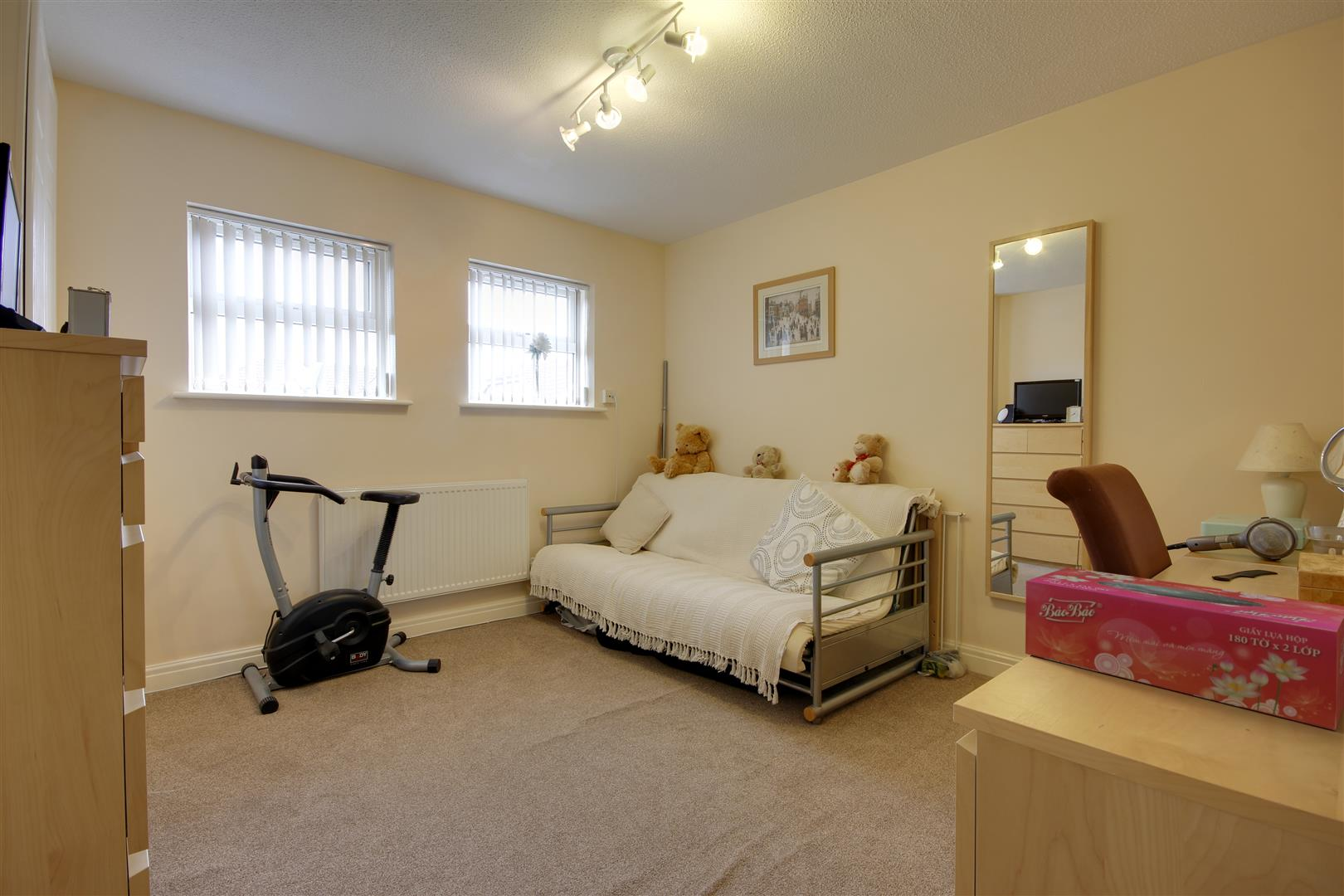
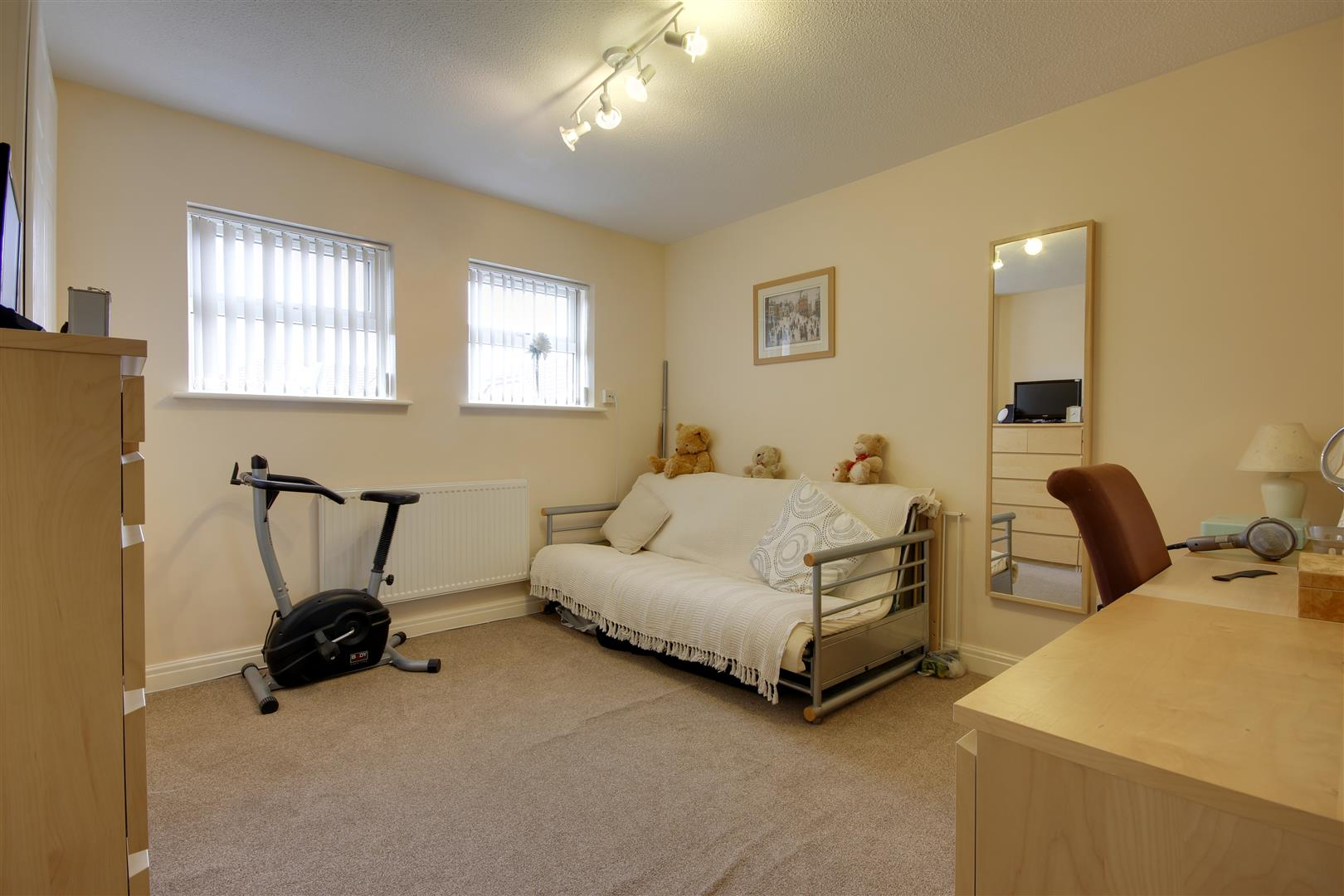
- tissue box (1173, 632)
